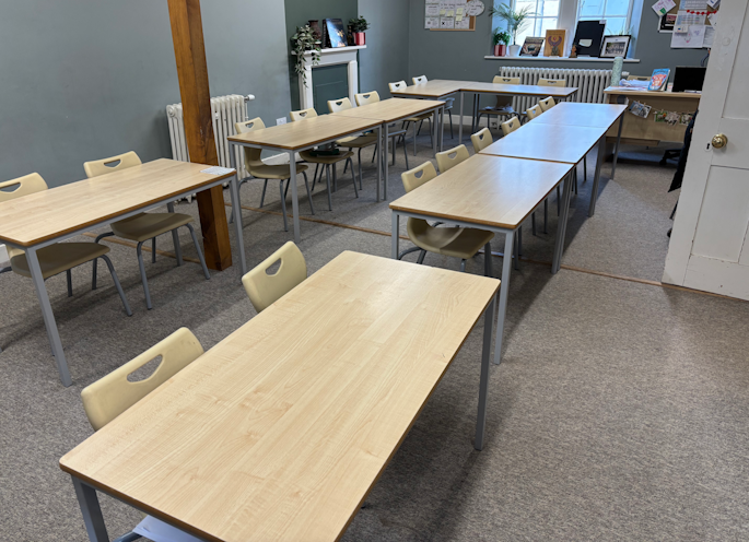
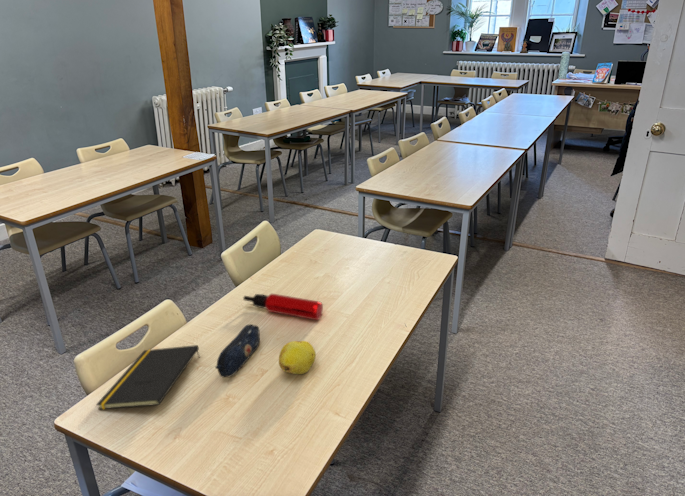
+ pencil case (240, 350)
+ fruit (295, 357)
+ notepad (151, 375)
+ water bottle (284, 304)
